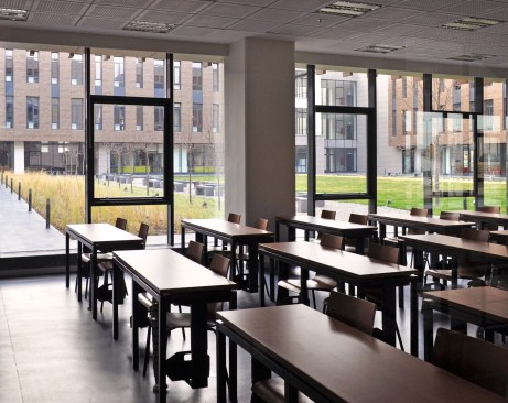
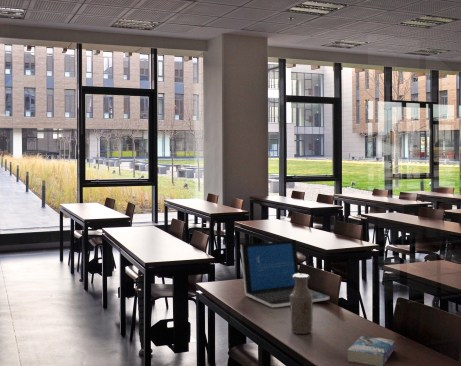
+ laptop (284, 271)
+ bottle (301, 303)
+ book (371, 349)
